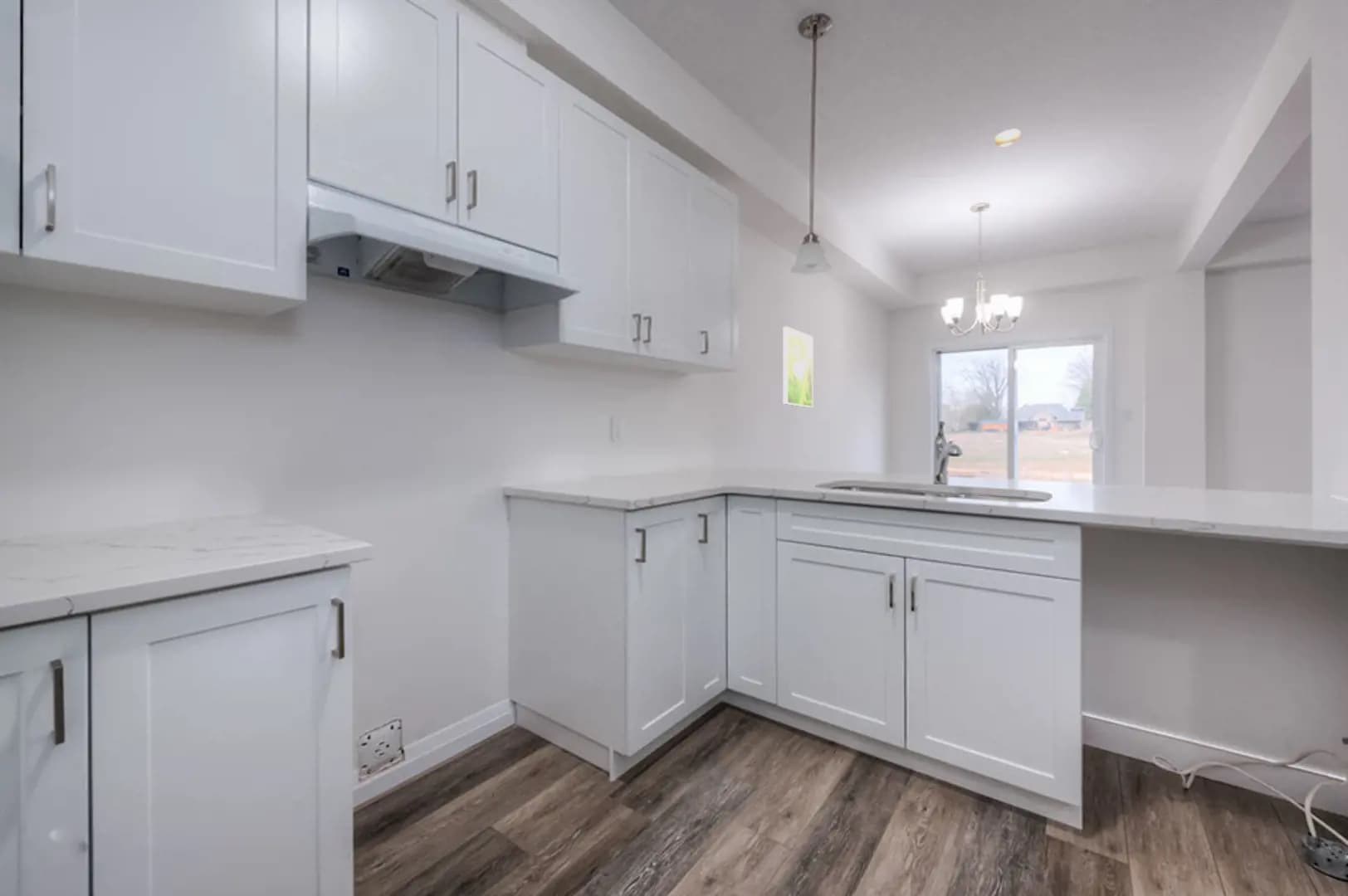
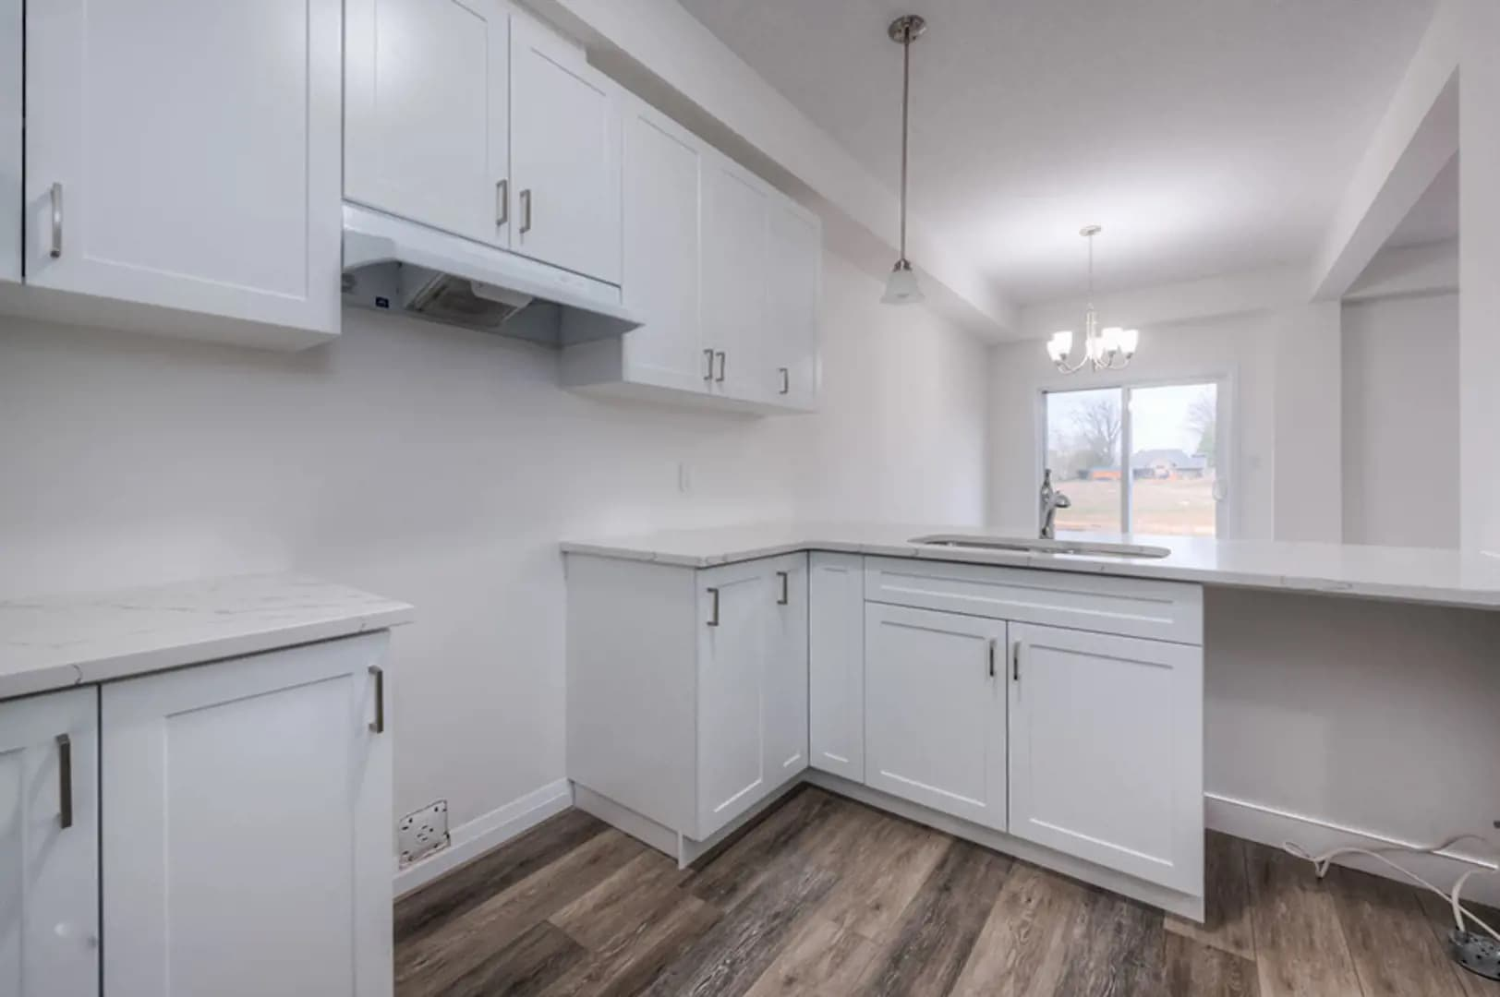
- smoke detector (1007, 138)
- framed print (799, 368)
